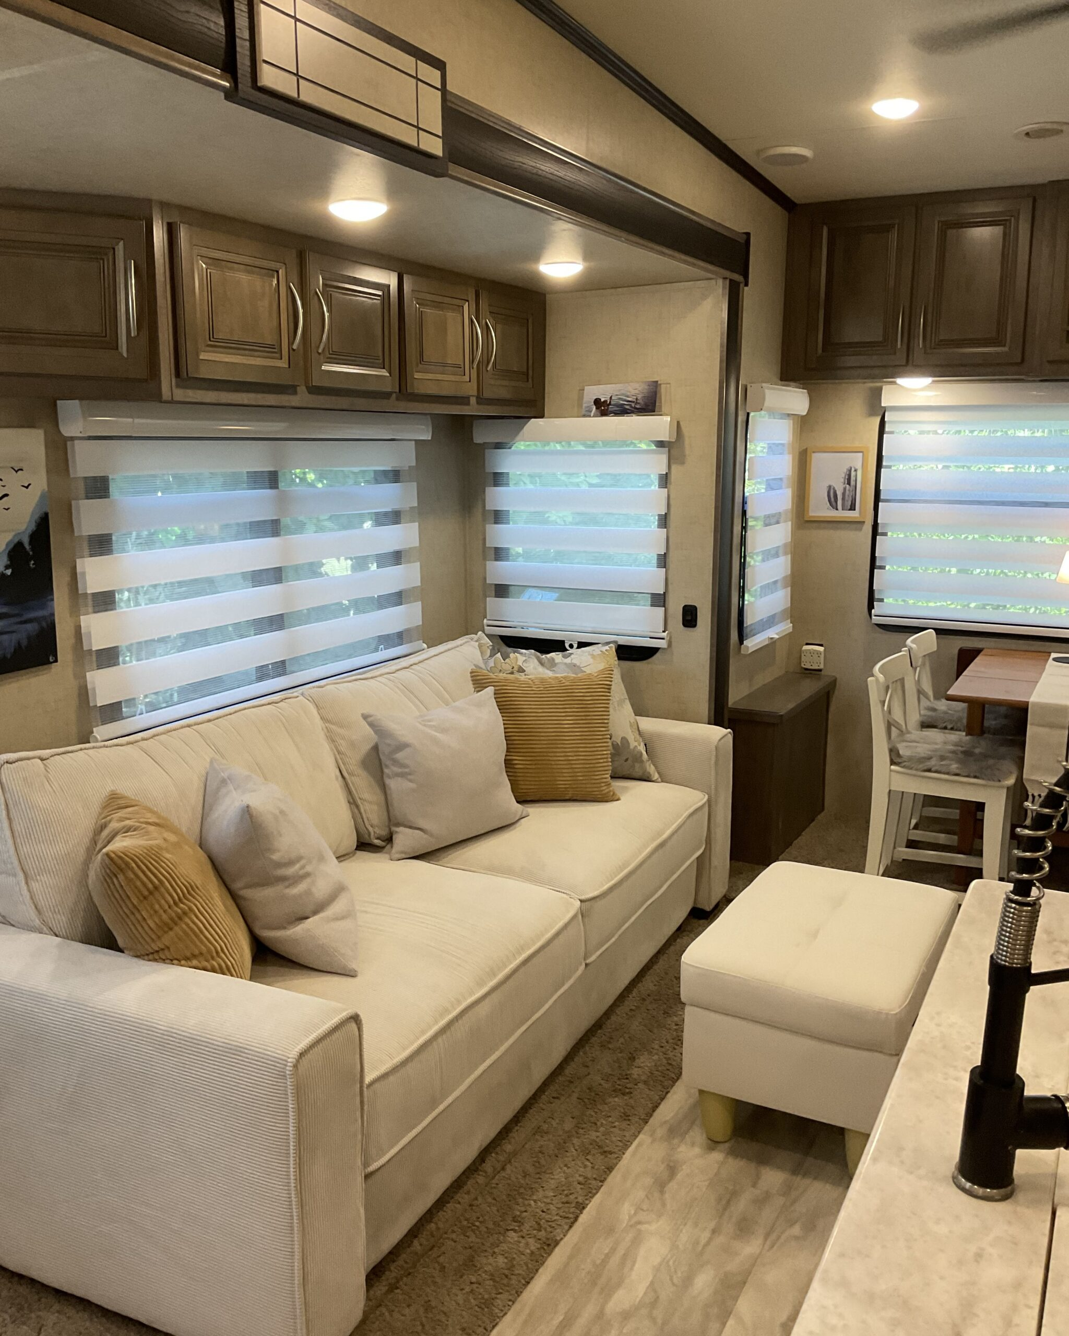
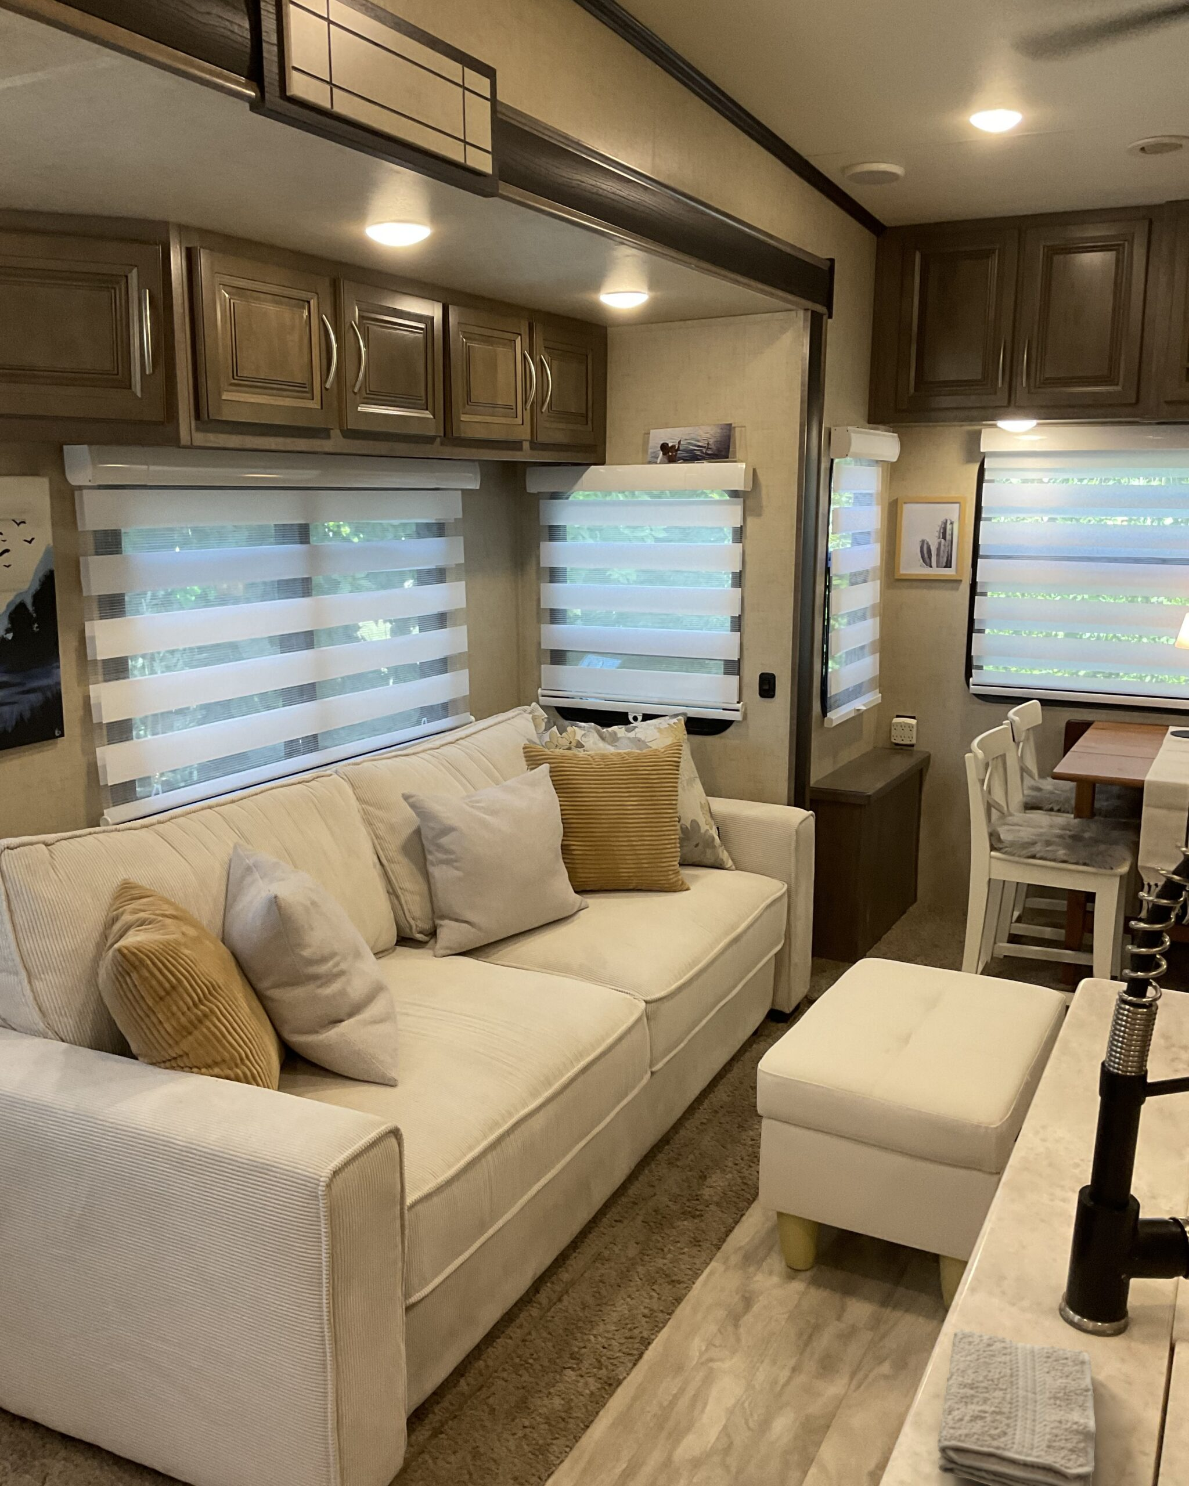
+ washcloth (1017, 1406)
